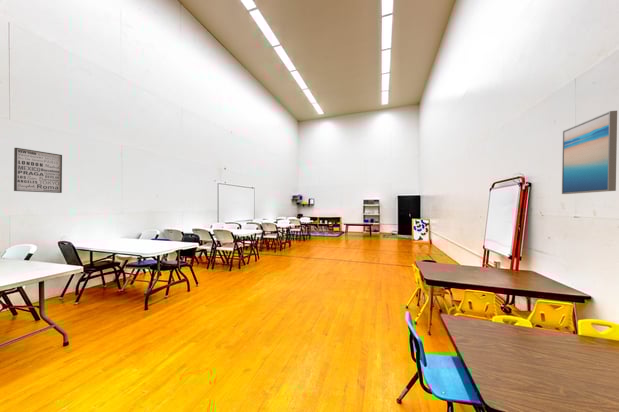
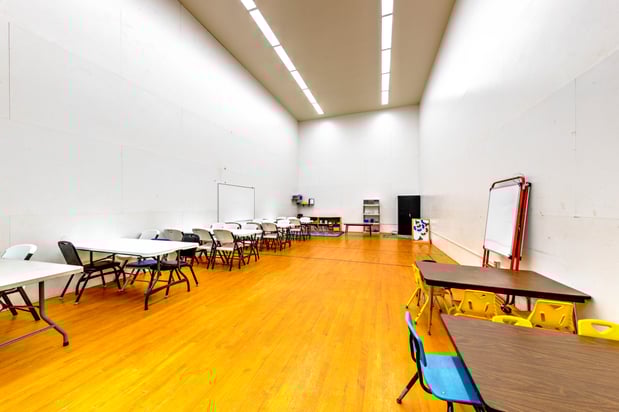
- wall art (586, 157)
- wall art (39, 171)
